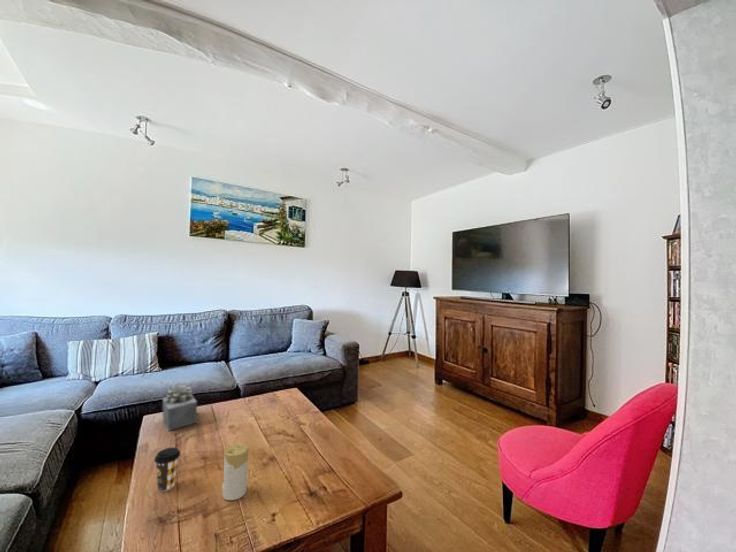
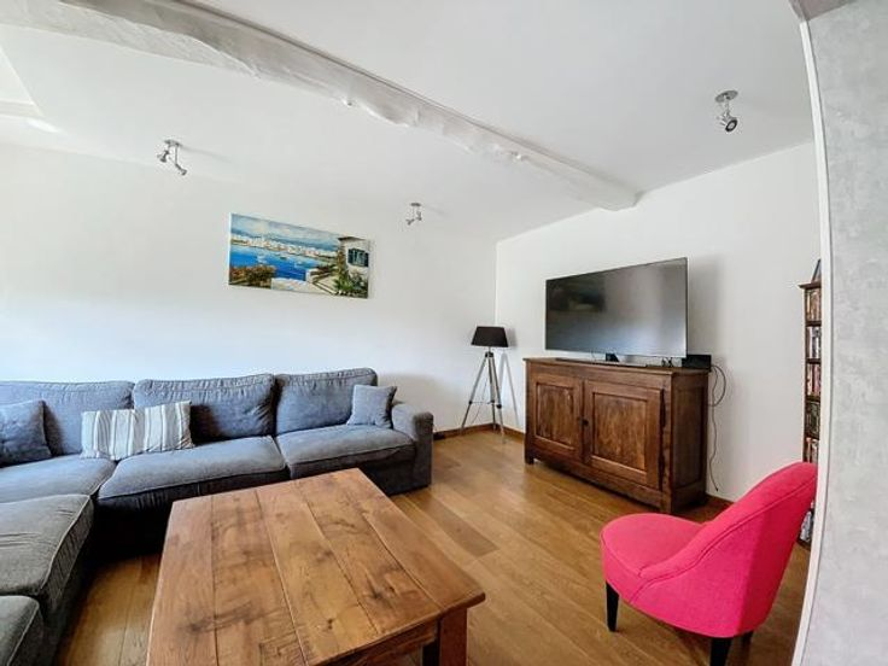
- candle (235, 471)
- succulent plant (180, 403)
- coffee cup (167, 469)
